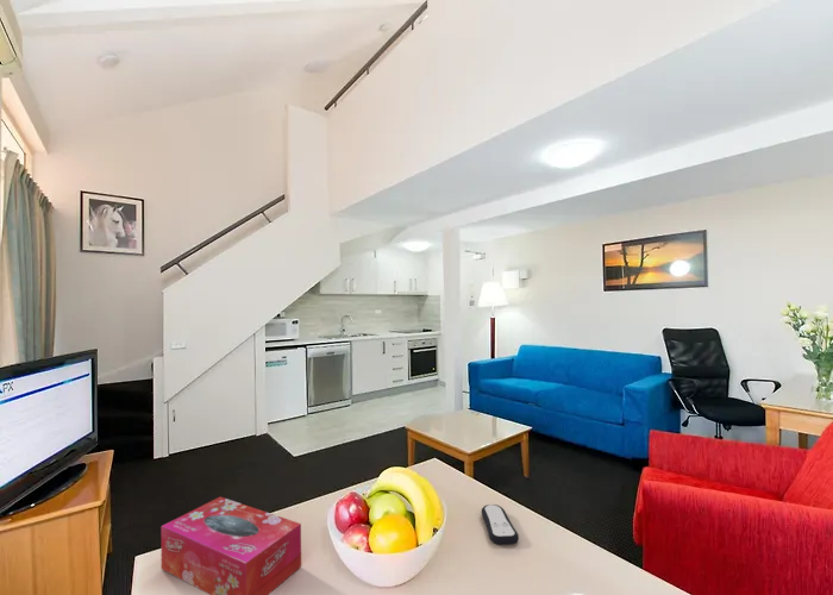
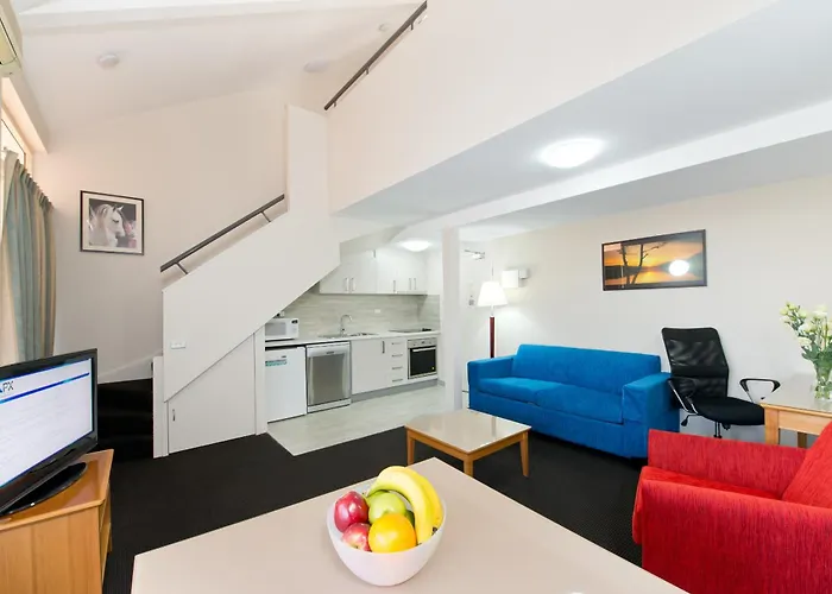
- tissue box (231, 546)
- remote control (497, 522)
